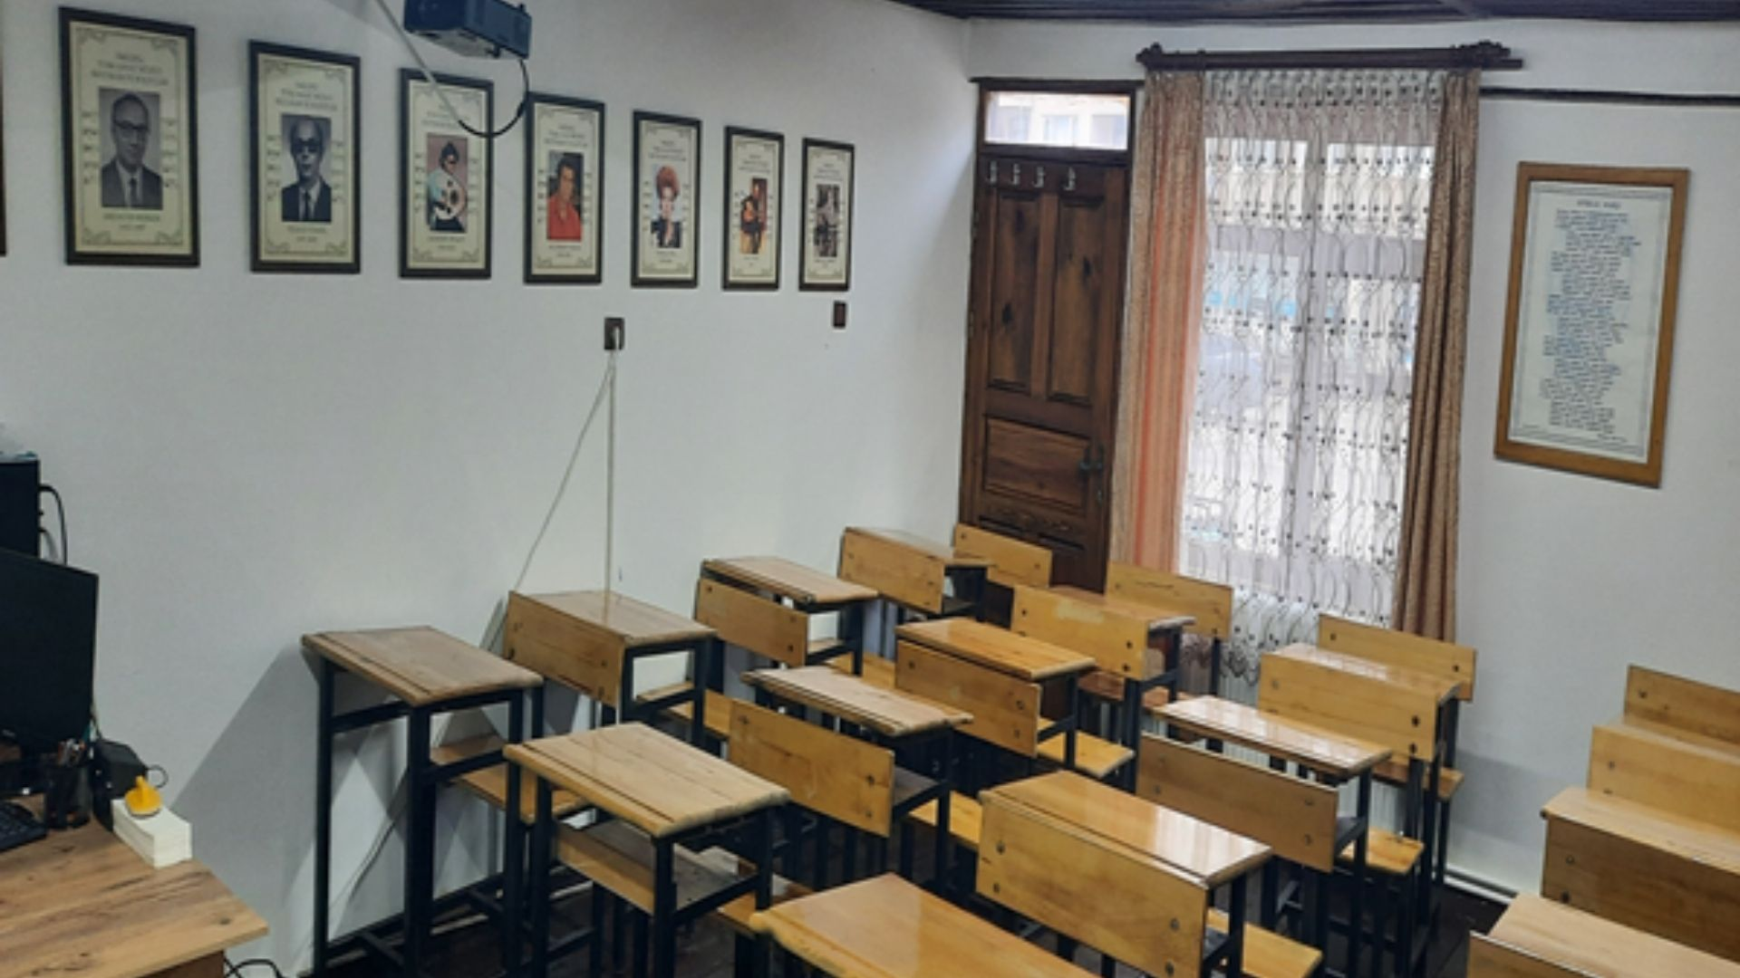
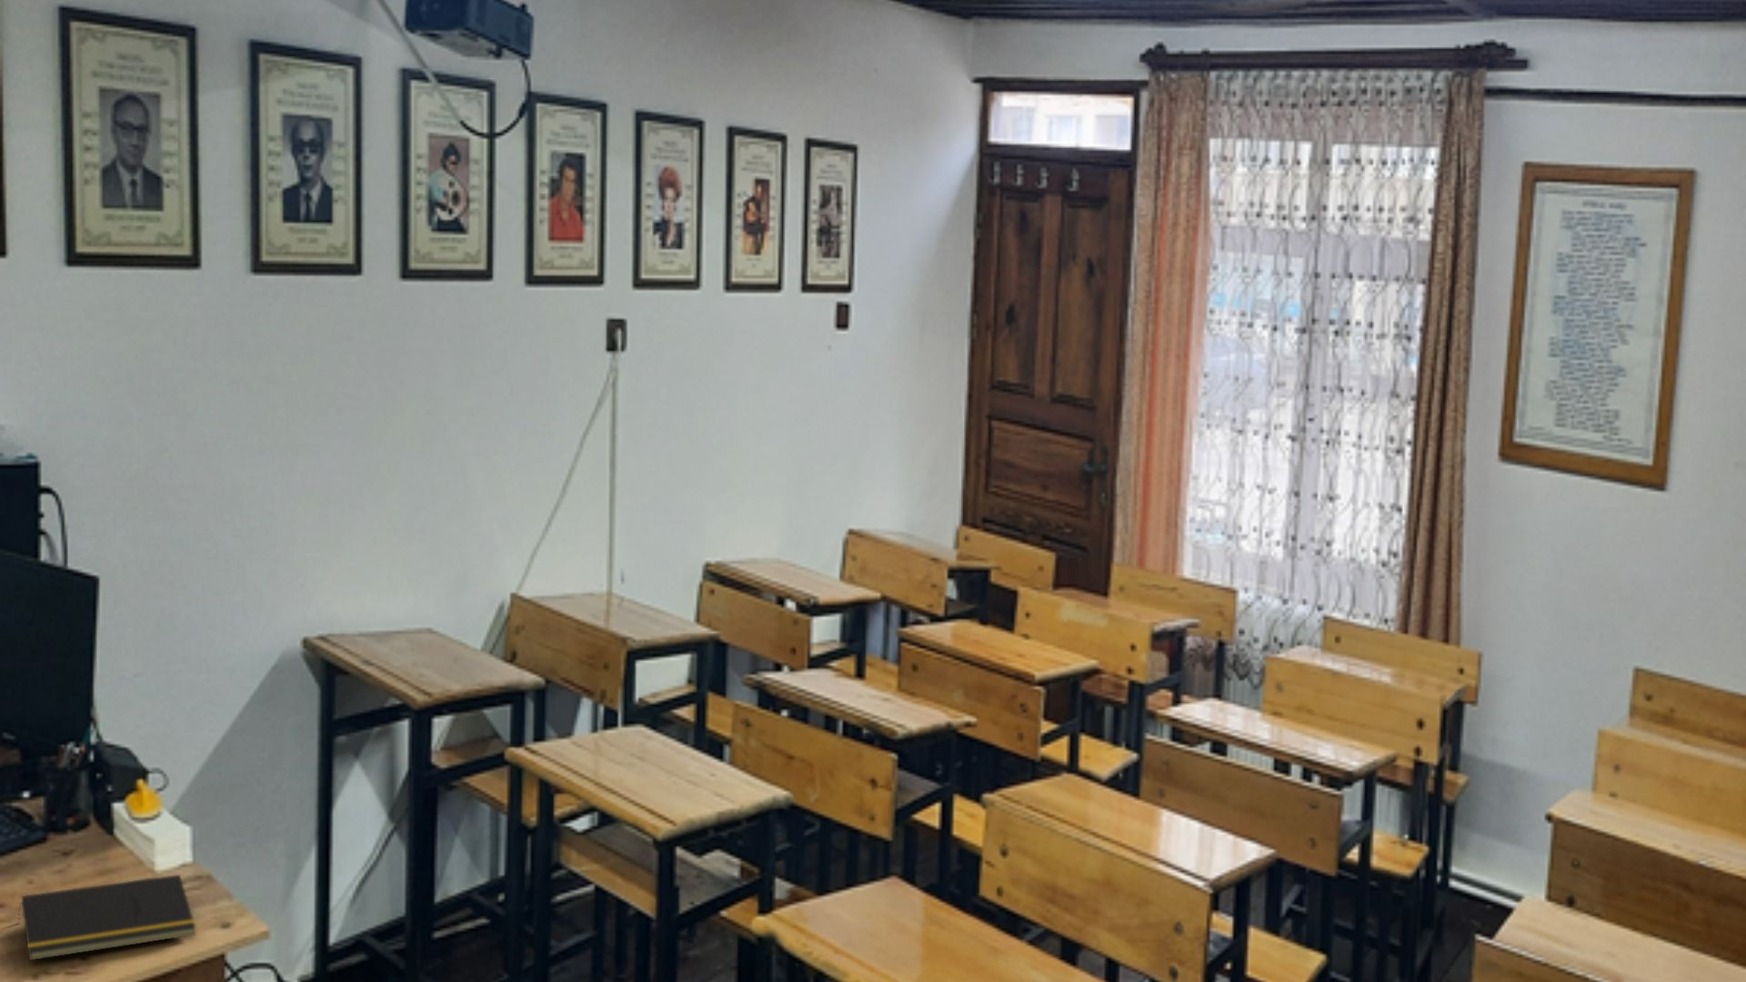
+ notepad (108, 915)
